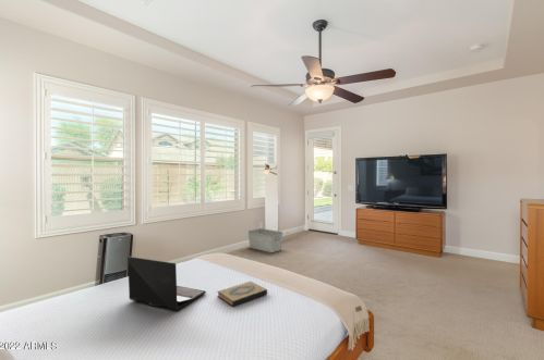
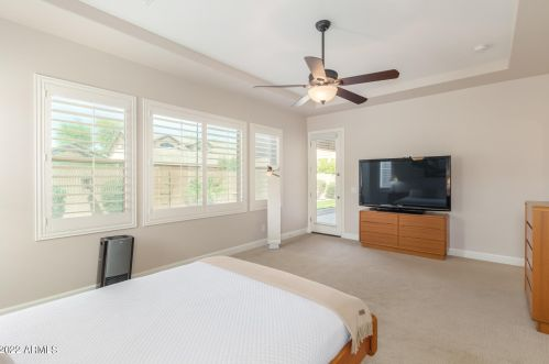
- hardback book (242, 293)
- laptop (168, 275)
- storage bin (265, 239)
